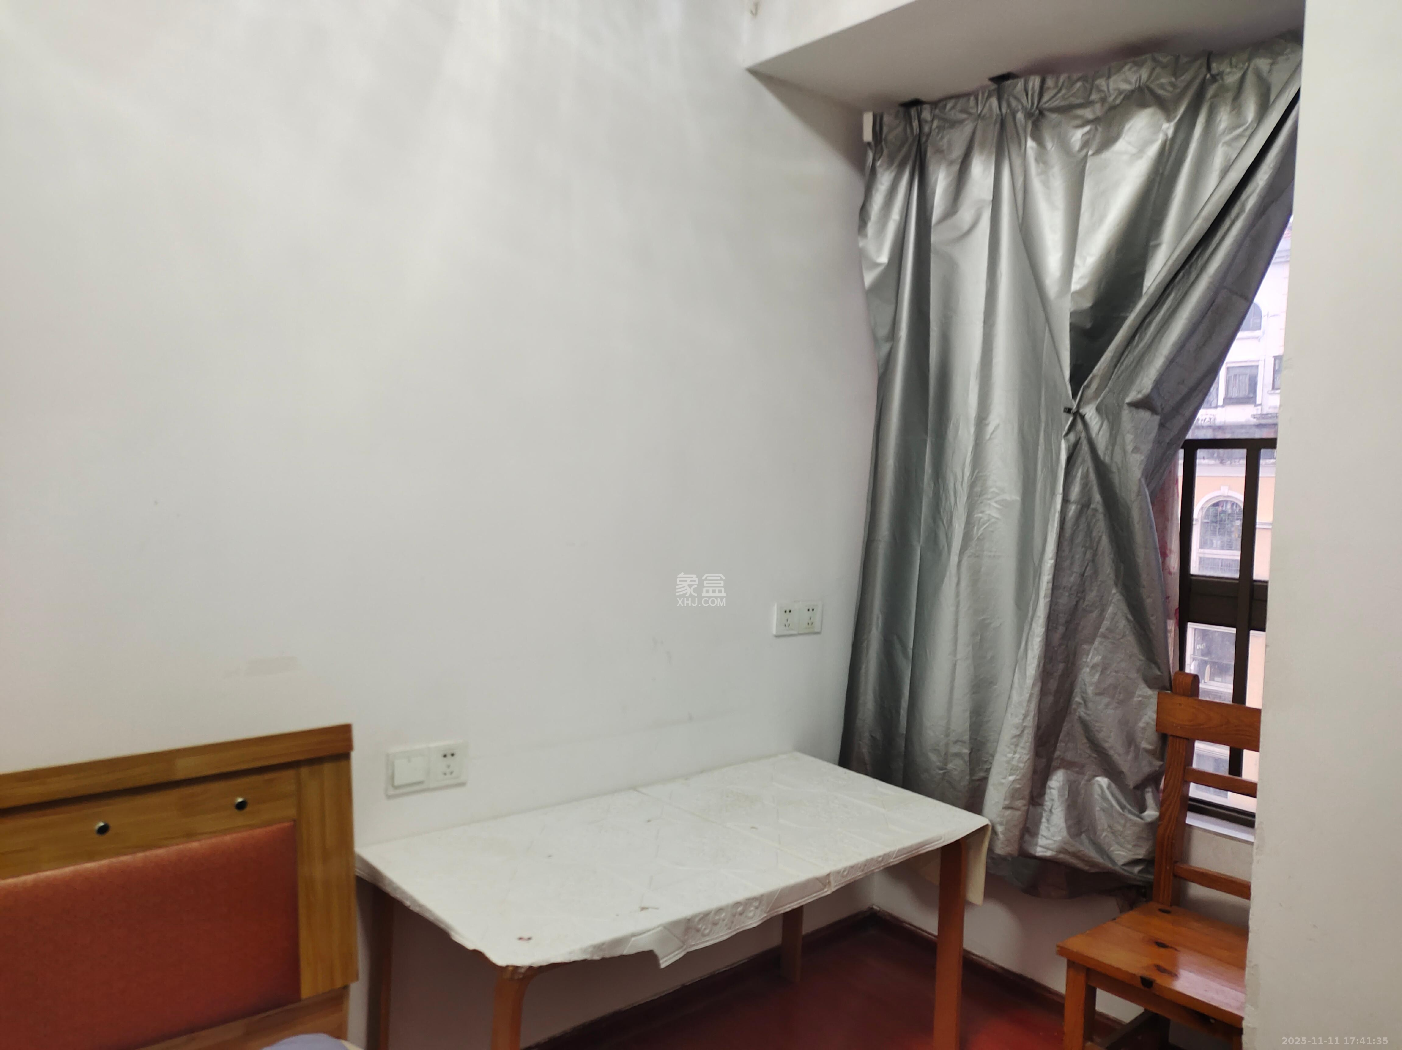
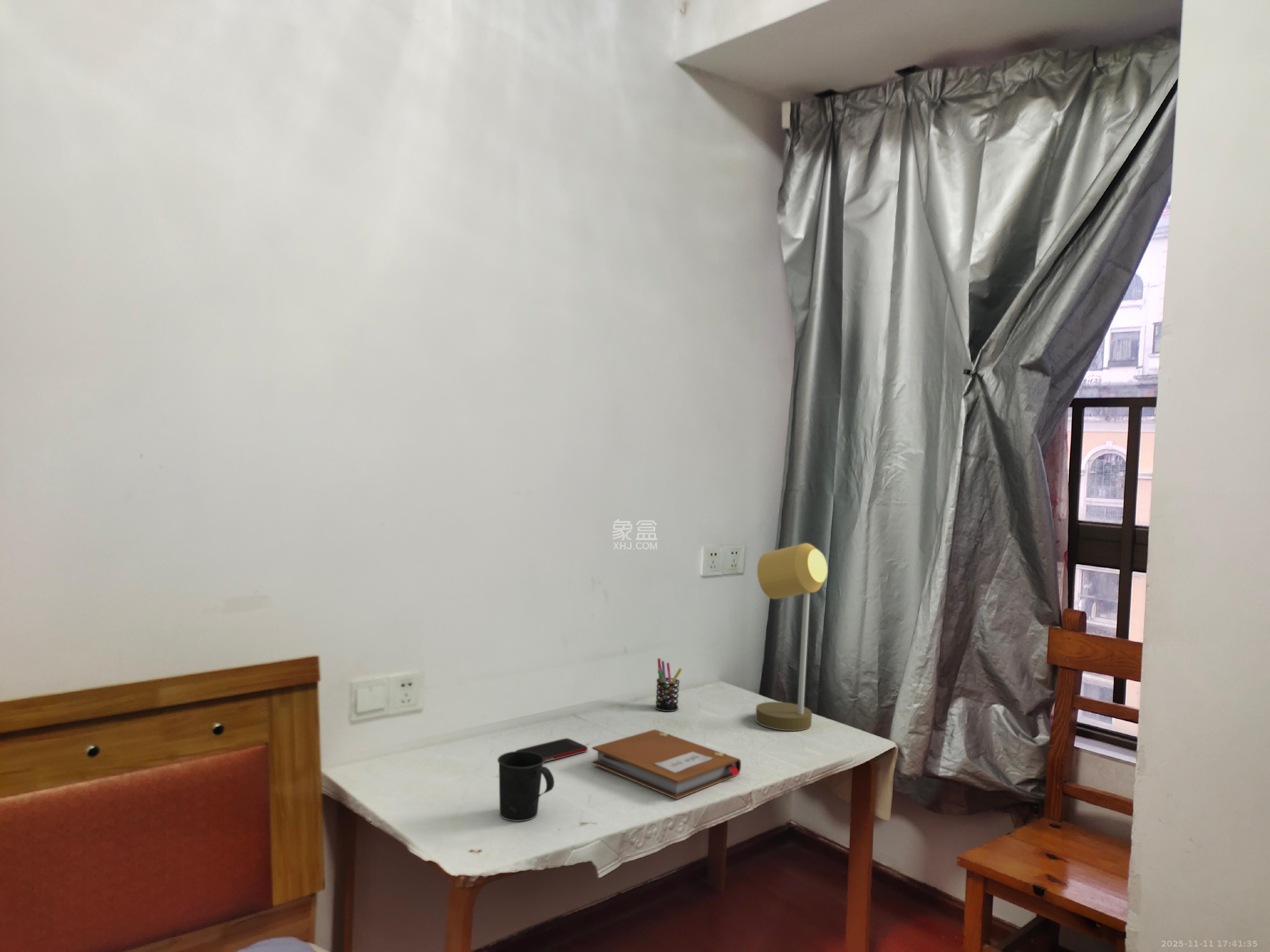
+ cell phone (552, 751)
+ notebook (669, 761)
+ mug (526, 789)
+ pen holder (665, 684)
+ desk lamp (802, 631)
